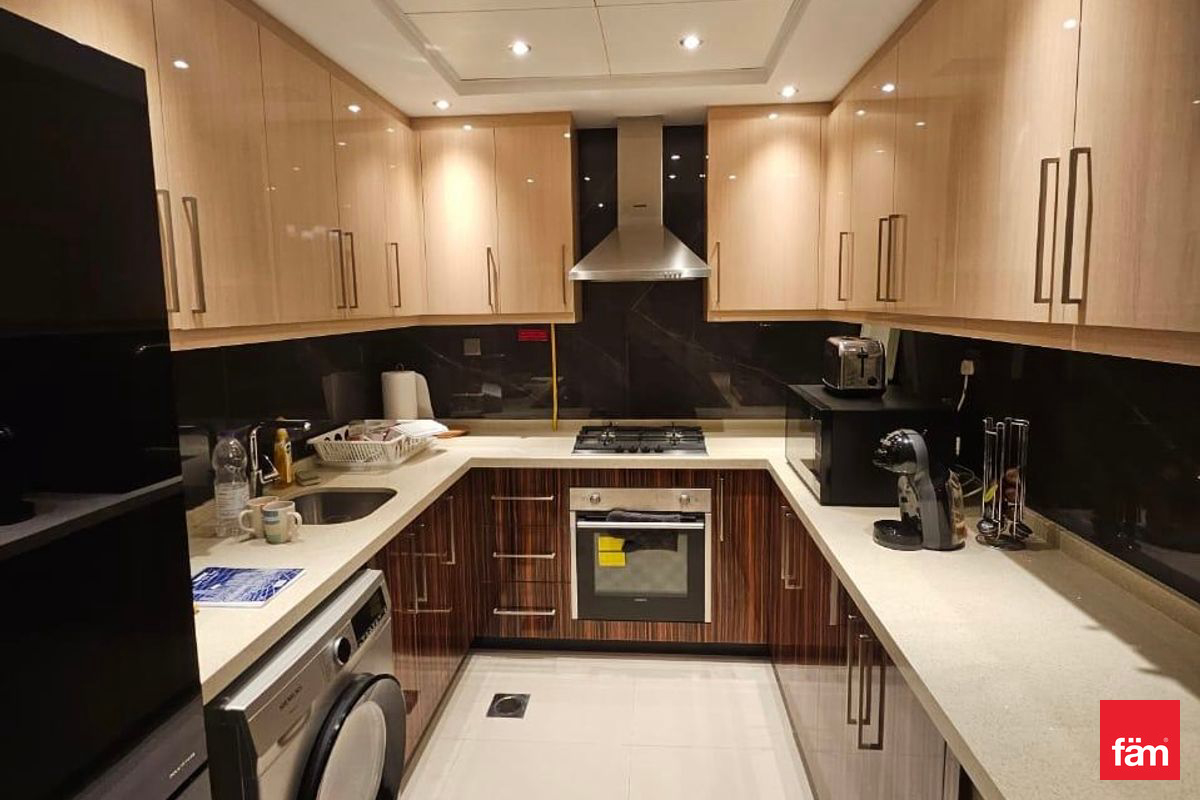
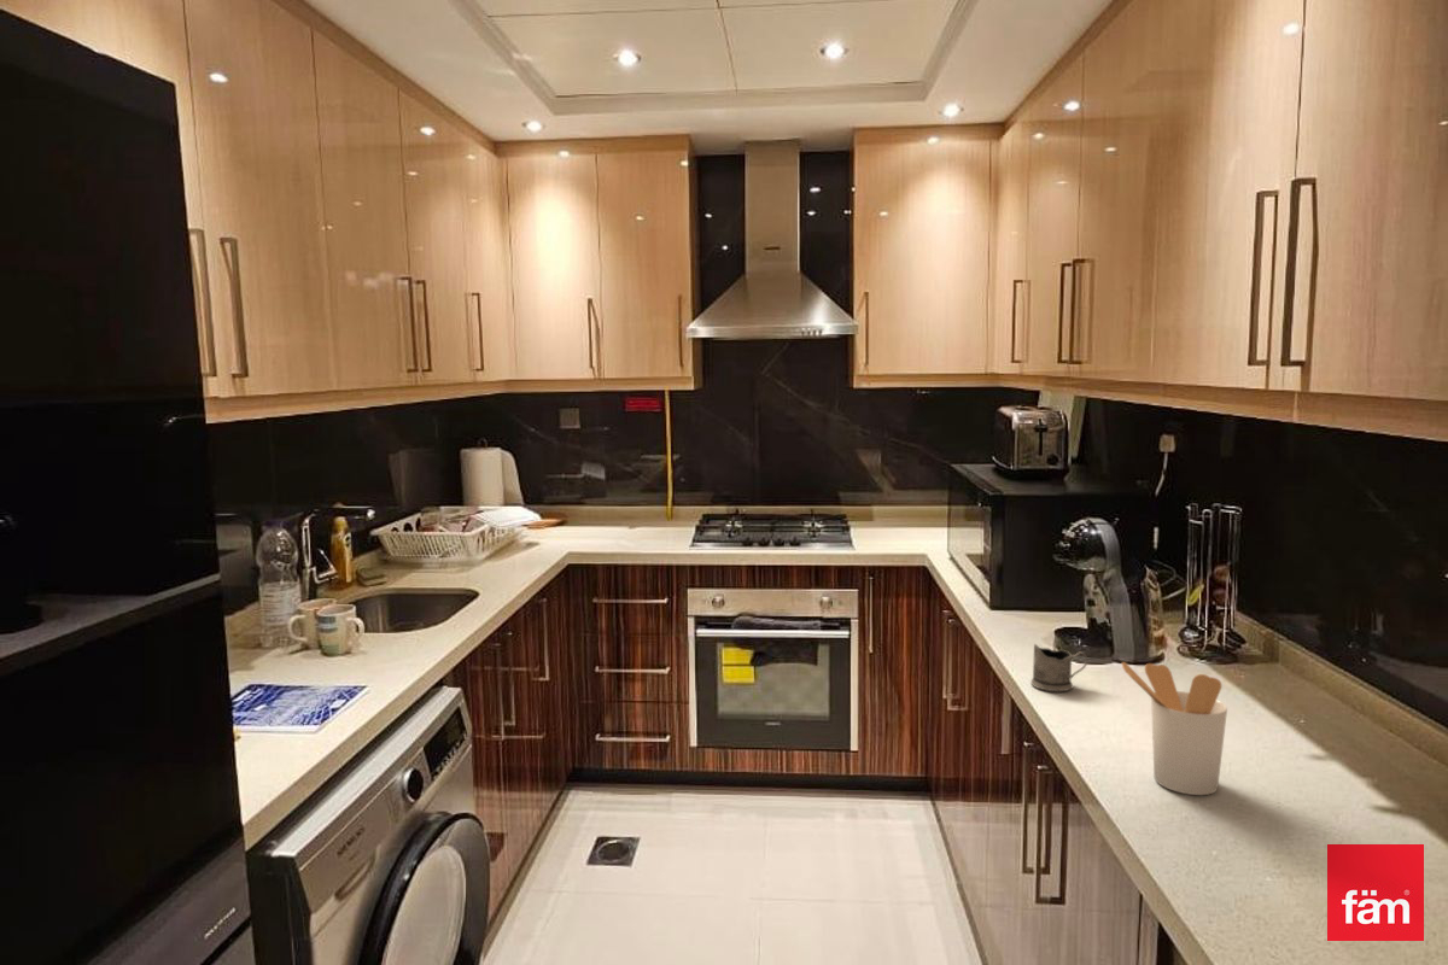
+ tea glass holder (1058, 665)
+ utensil holder (1169, 723)
